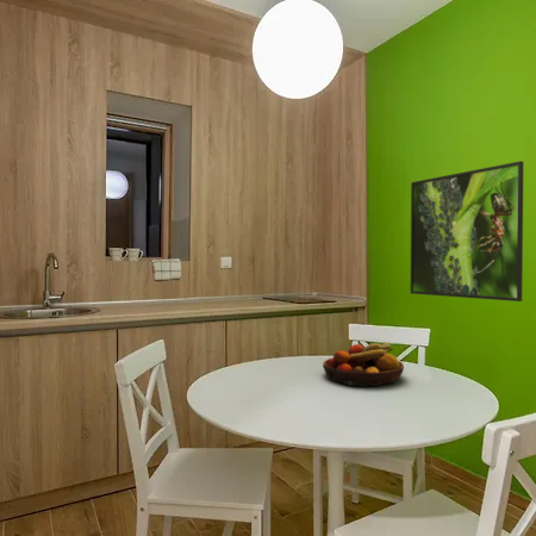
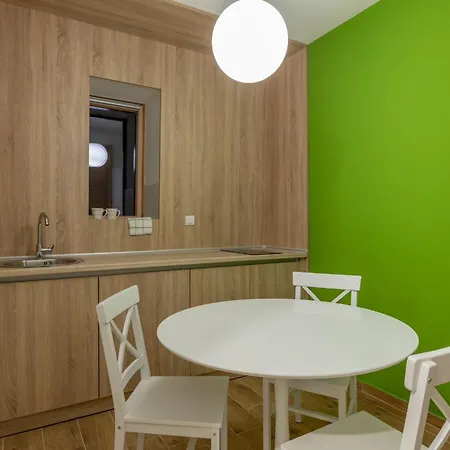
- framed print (460, 235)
- fruit bowl (362, 360)
